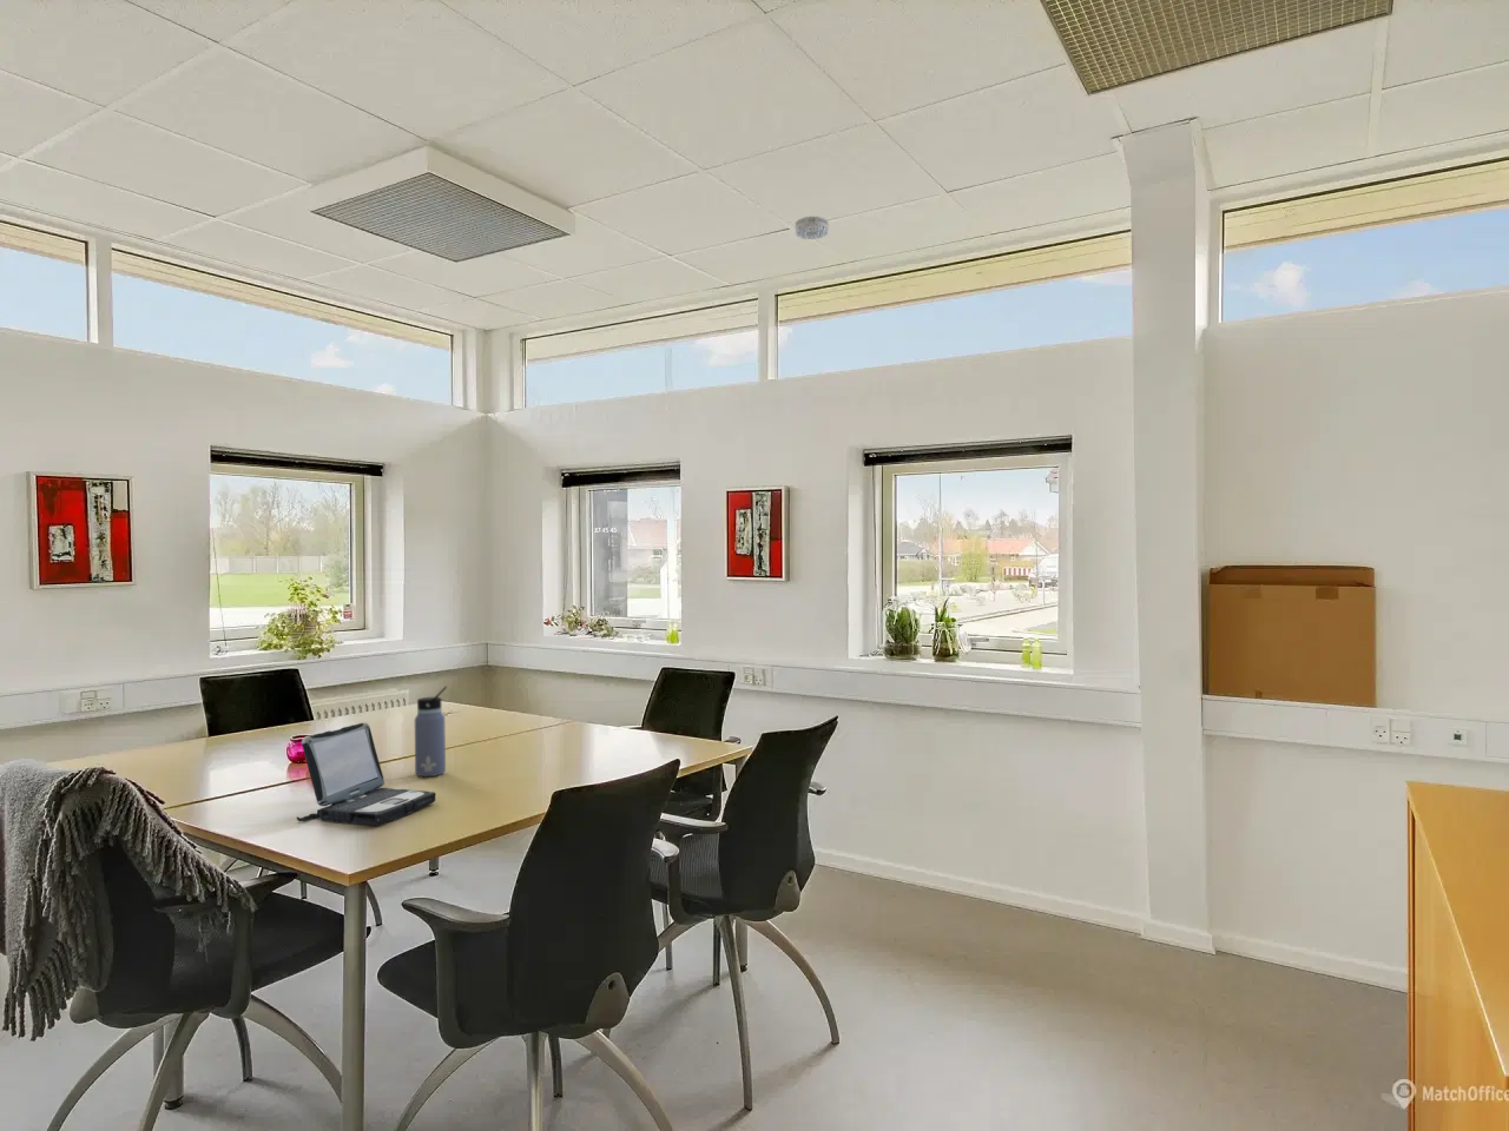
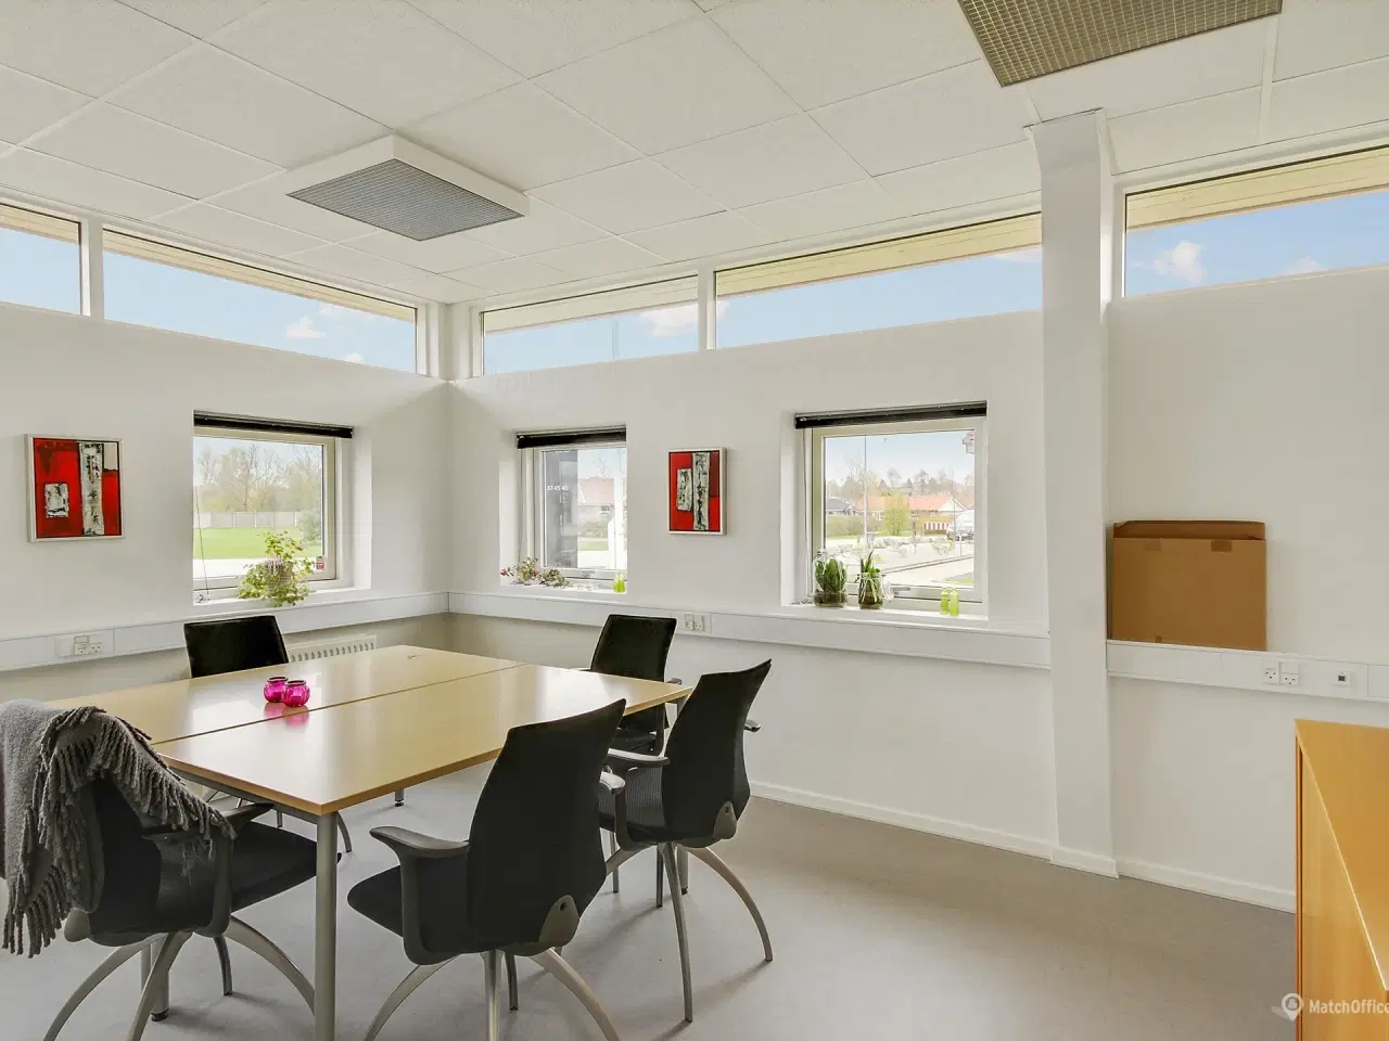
- smoke detector (812, 226)
- laptop (367, 771)
- water bottle (430, 729)
